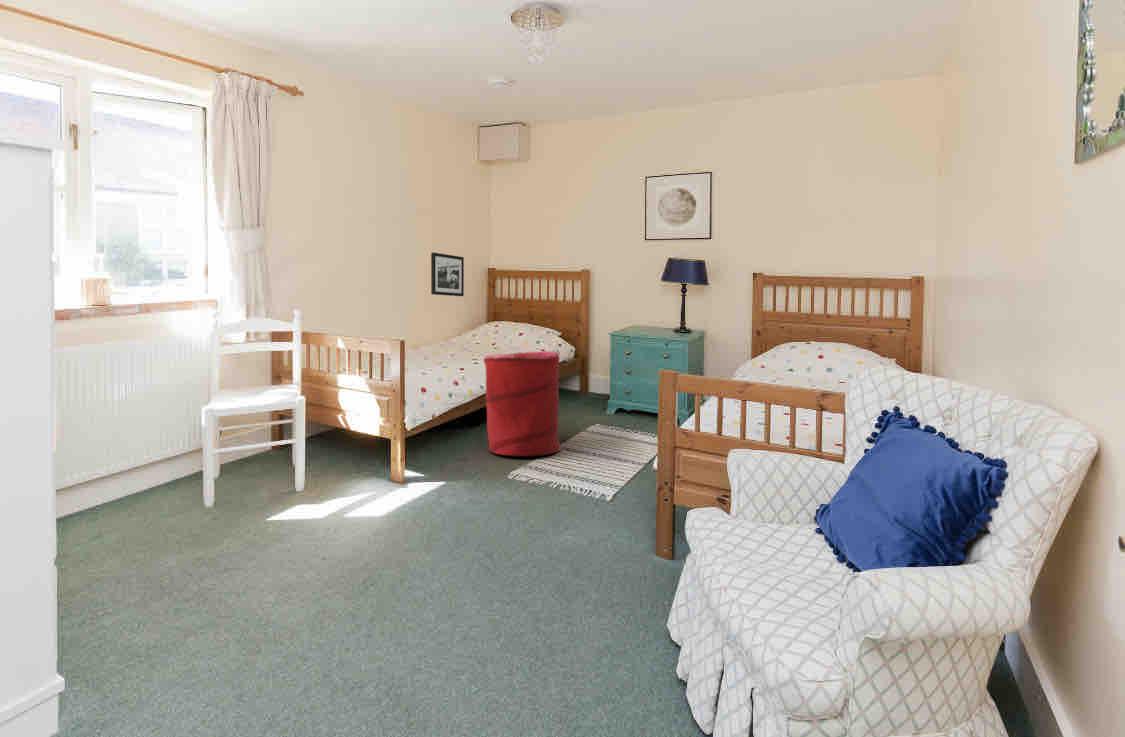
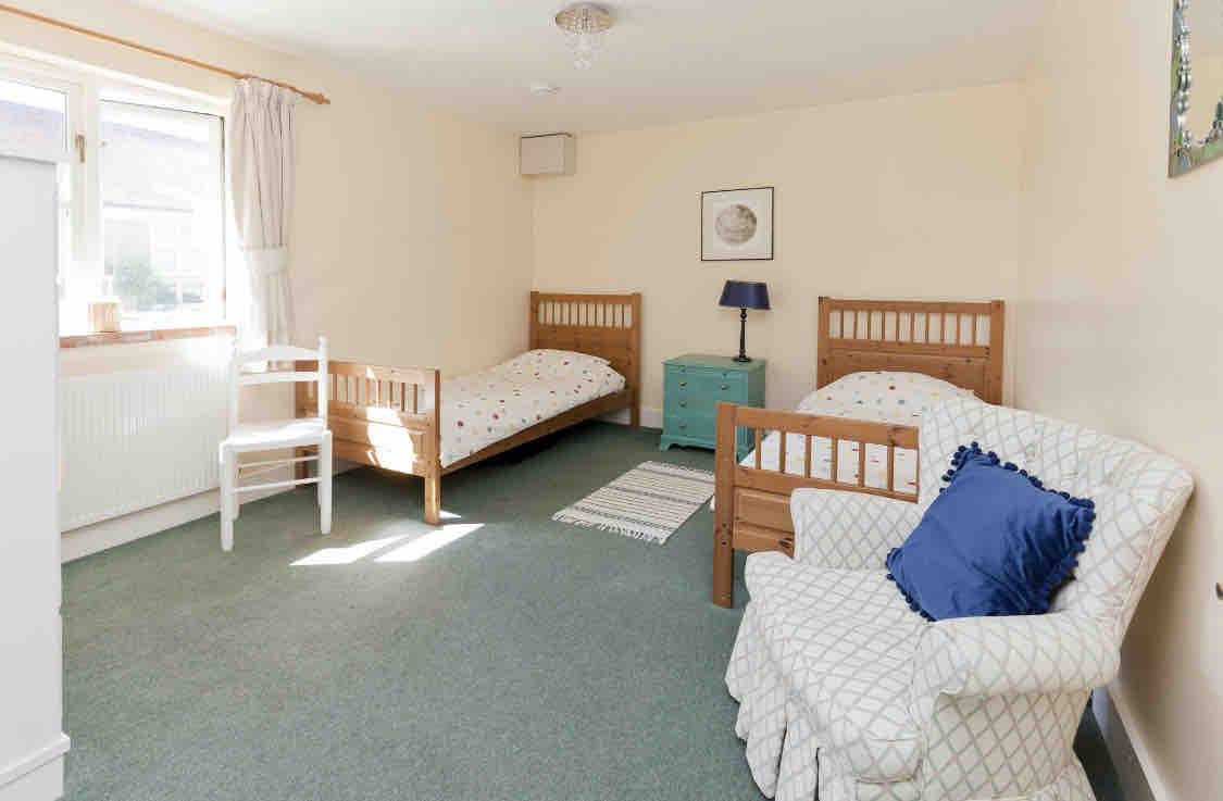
- picture frame (447, 275)
- laundry hamper (521, 400)
